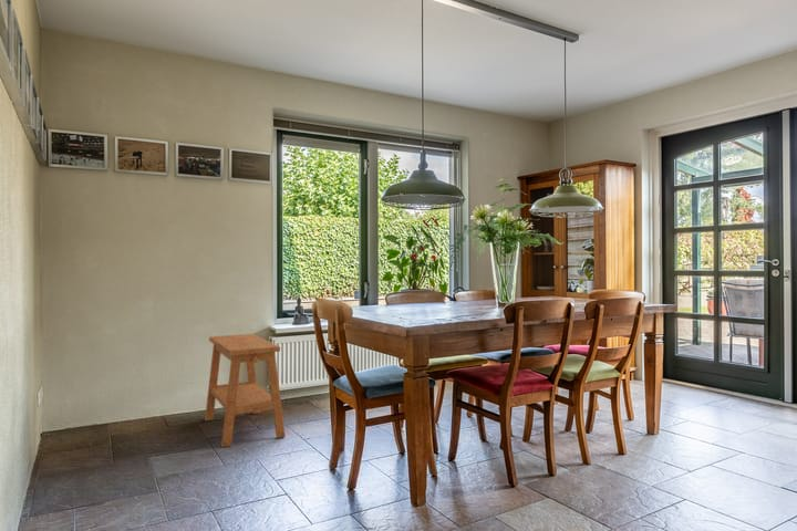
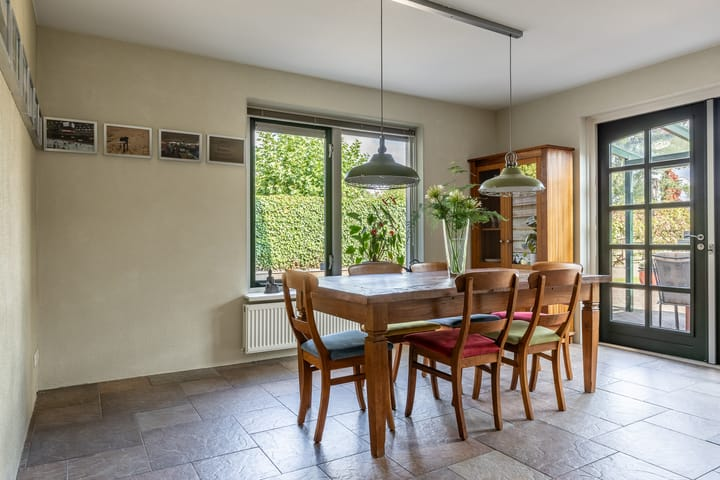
- side table (242, 384)
